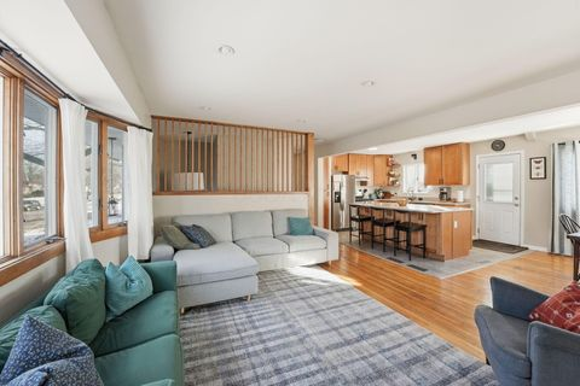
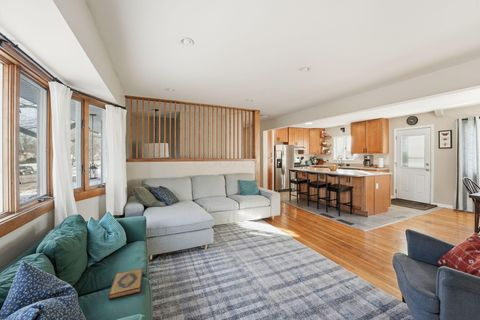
+ hardback book (127, 282)
